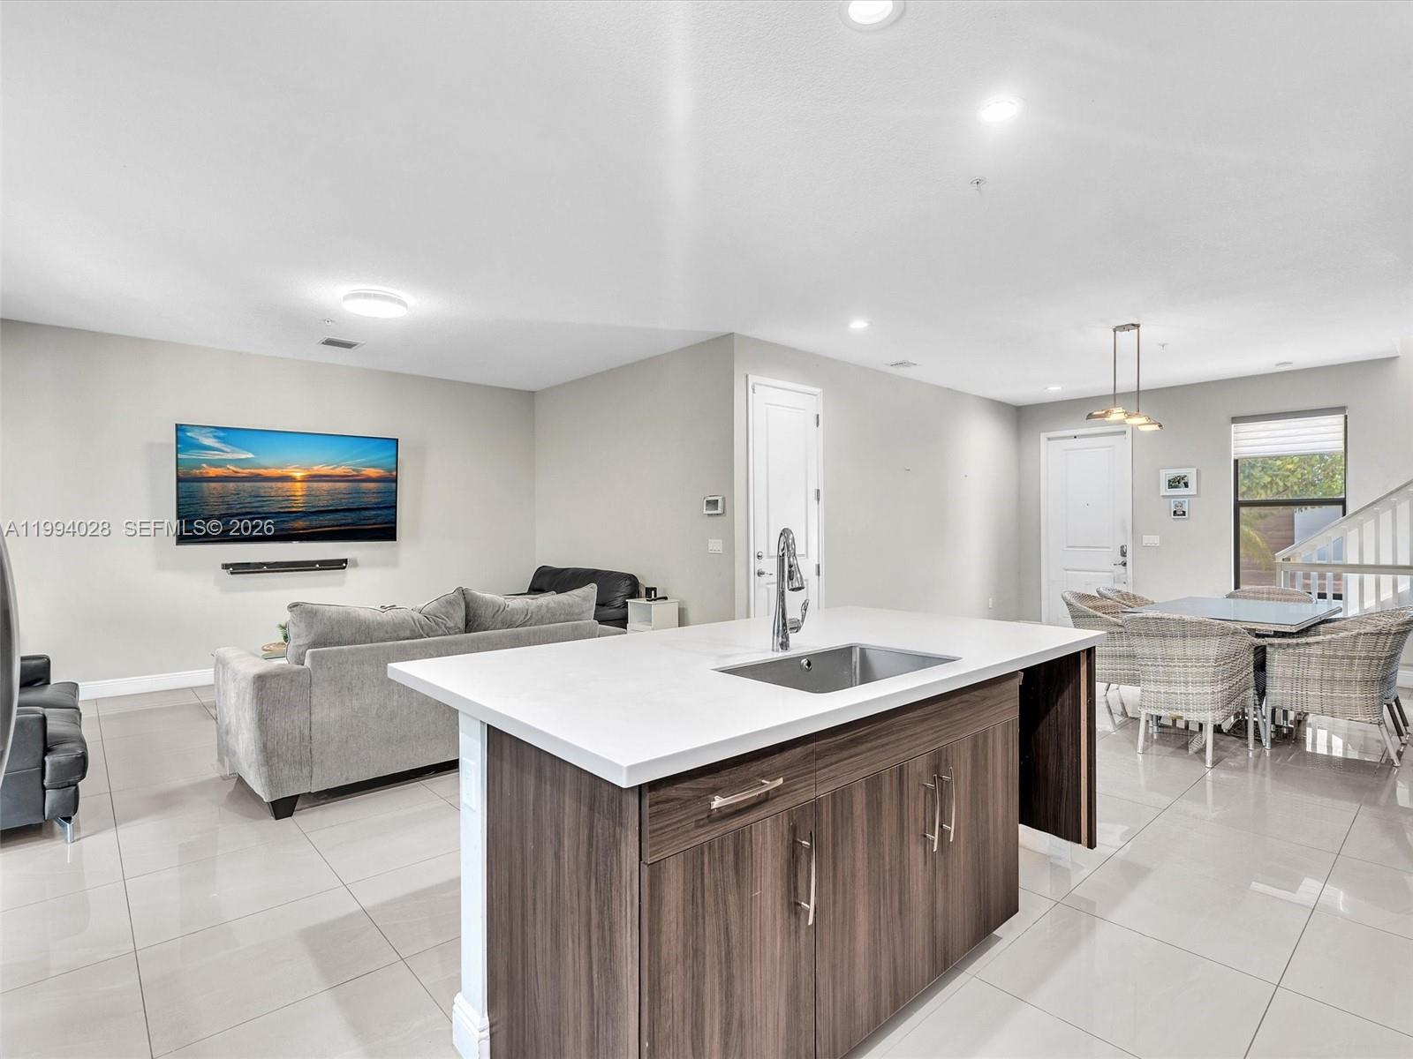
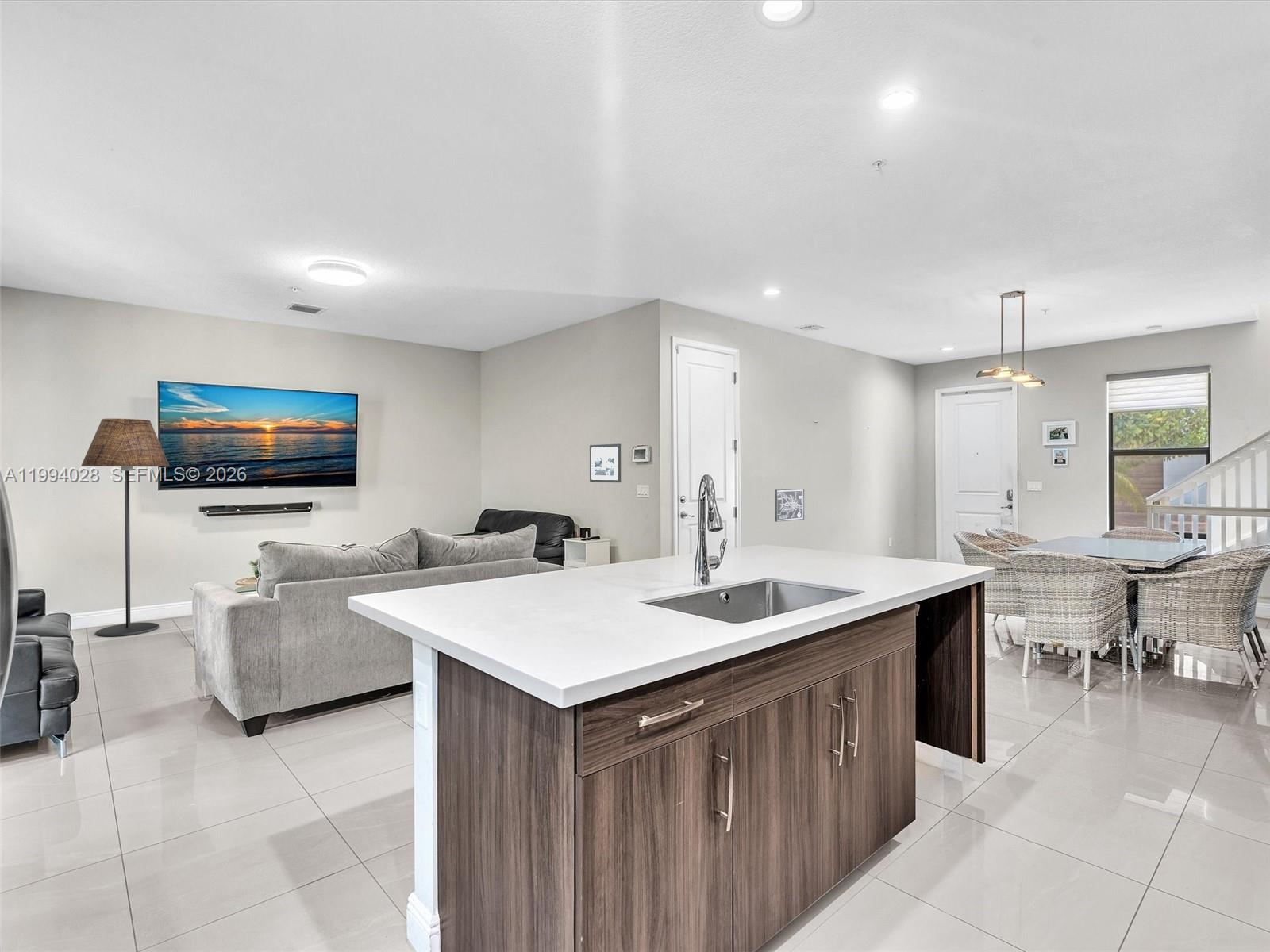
+ picture frame (605, 463)
+ floor lamp (127, 525)
+ wall art (790, 505)
